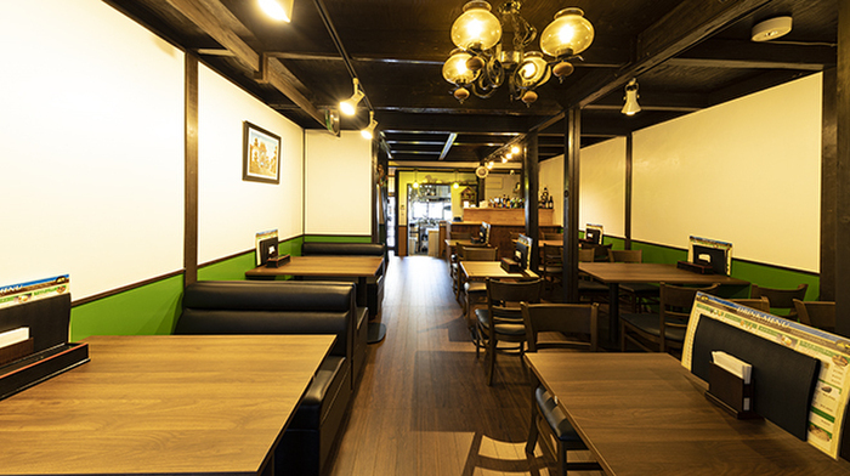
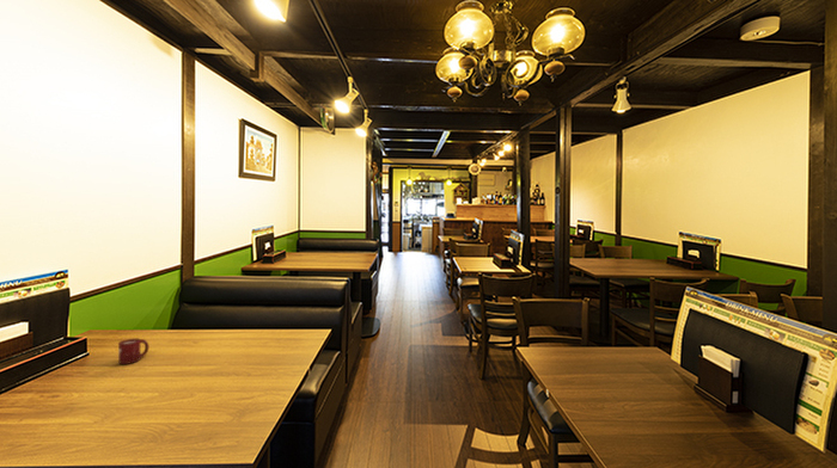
+ cup (134, 350)
